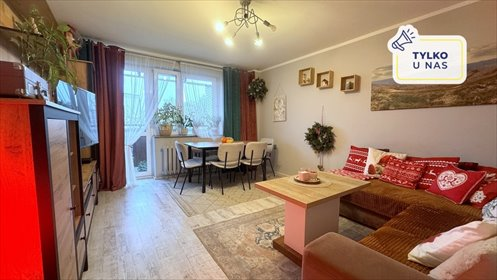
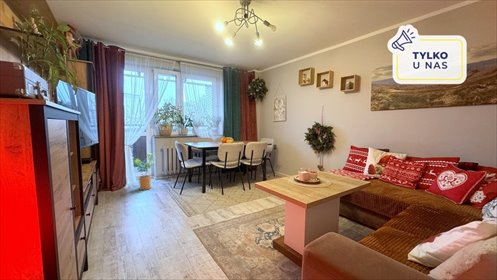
+ house plant (146, 171)
